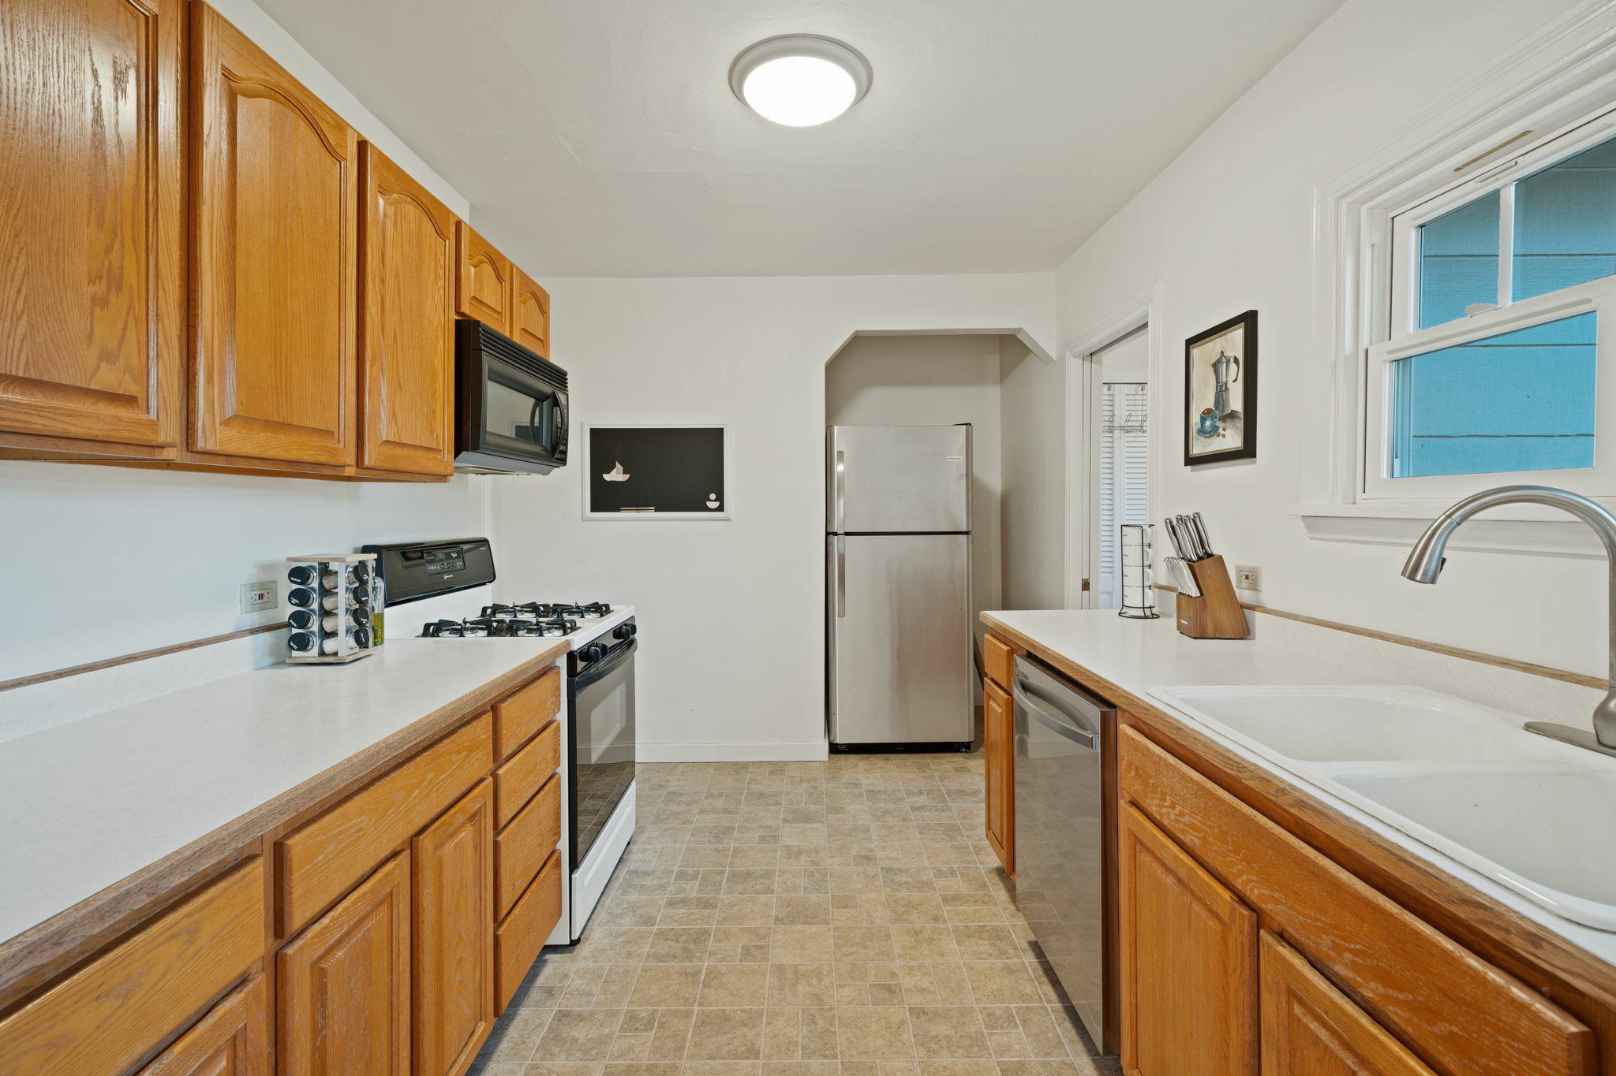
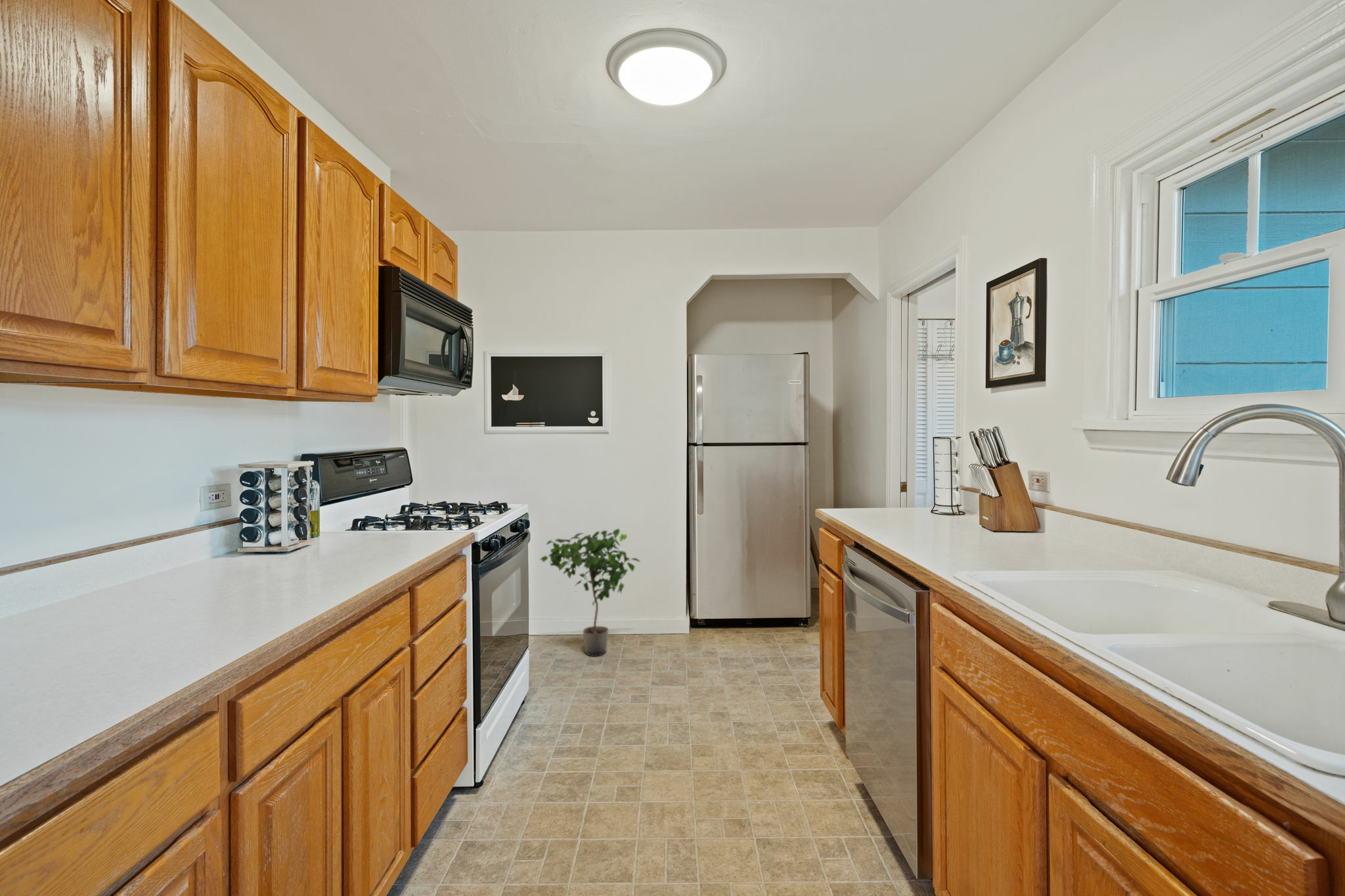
+ potted plant (592, 591)
